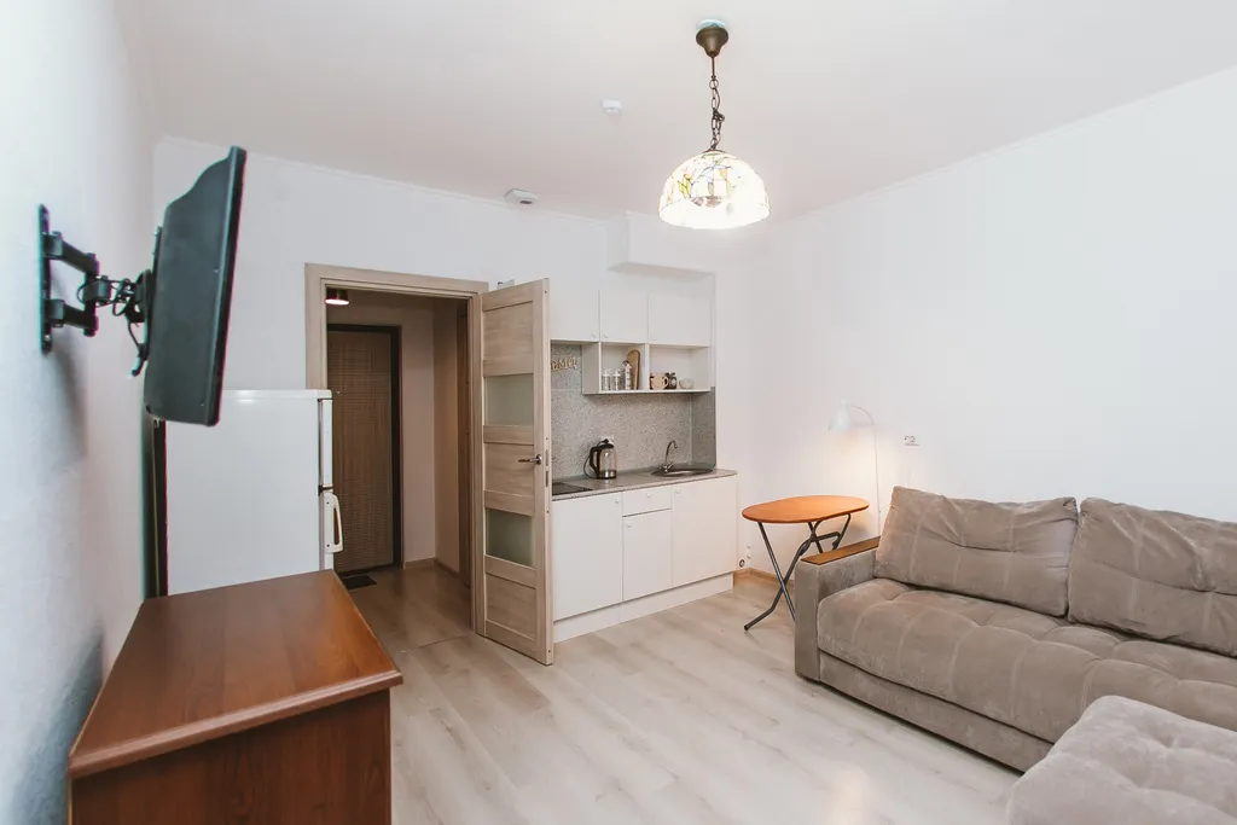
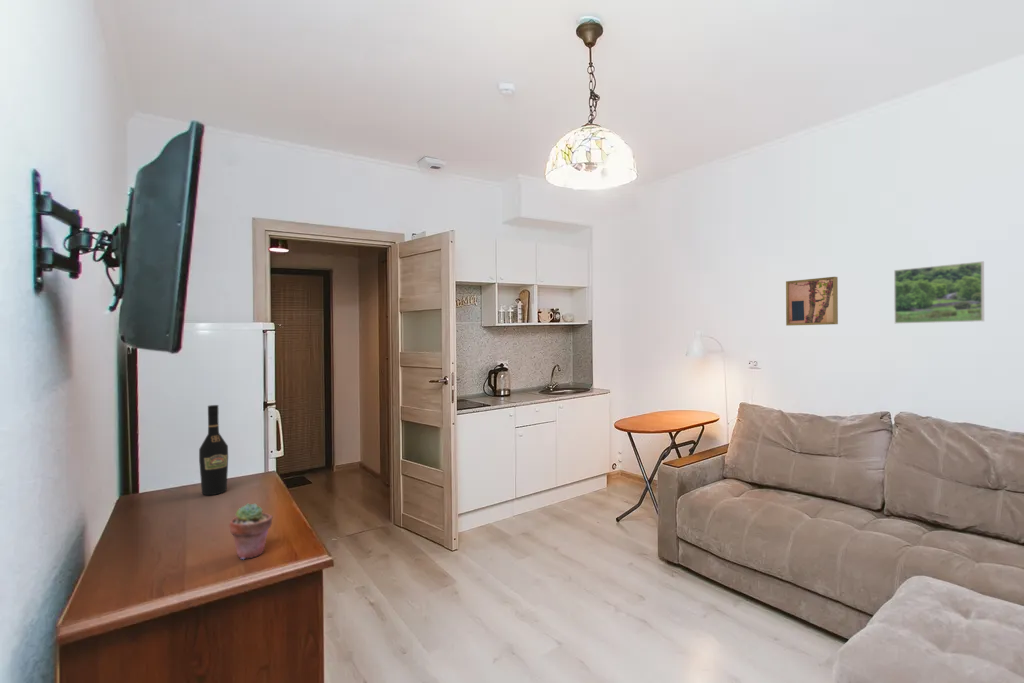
+ wall art (811, 302)
+ potted succulent (251, 528)
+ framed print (936, 294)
+ wine bottle (213, 448)
